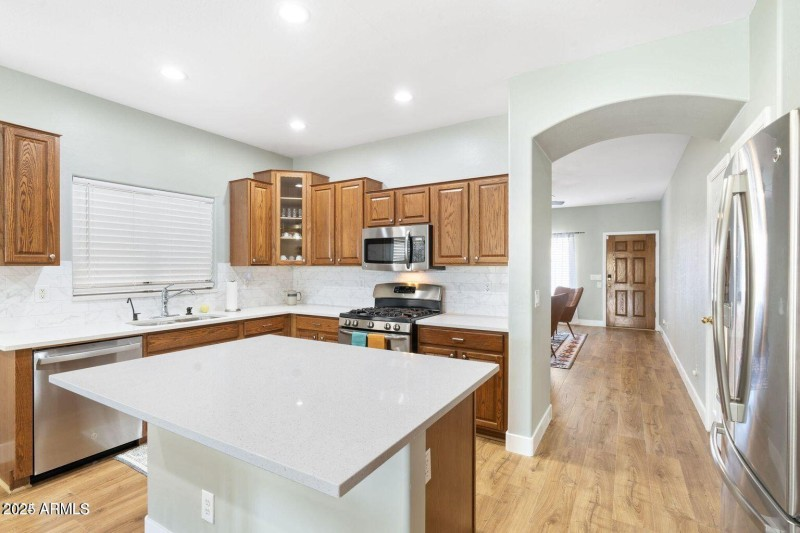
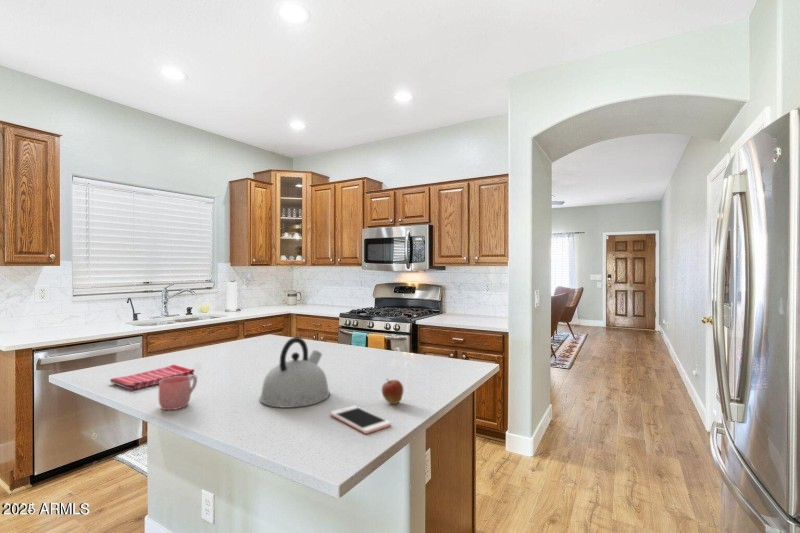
+ kettle (297, 365)
+ fruit (392, 390)
+ mug (179, 391)
+ cell phone (359, 418)
+ dish towel (154, 375)
